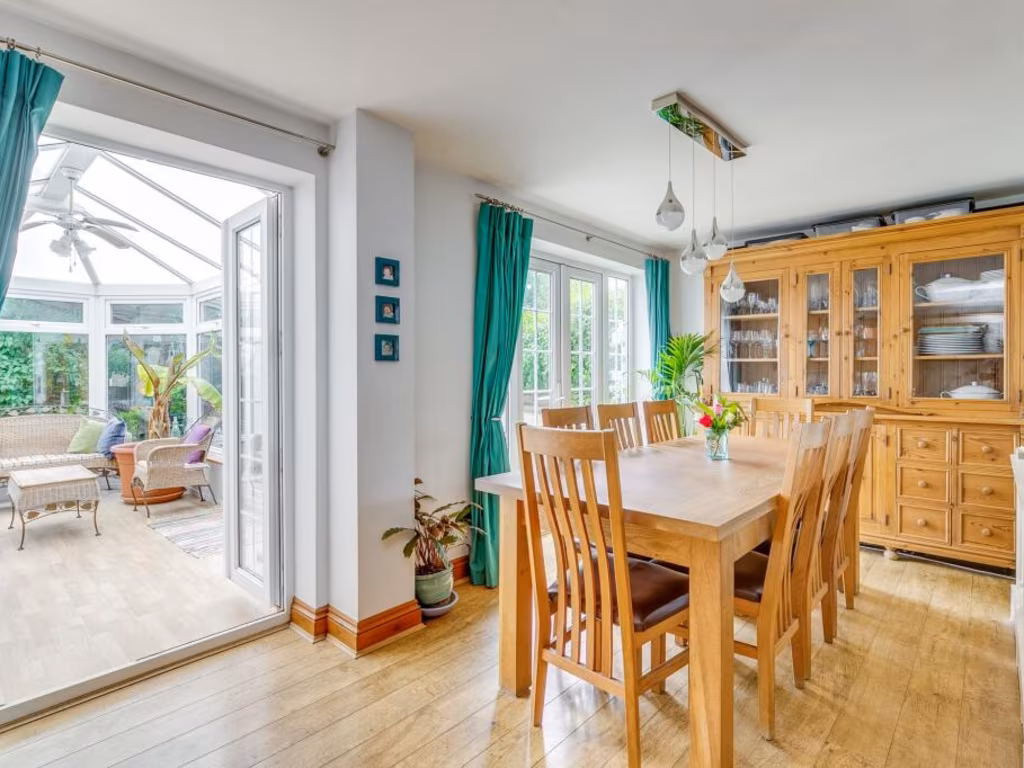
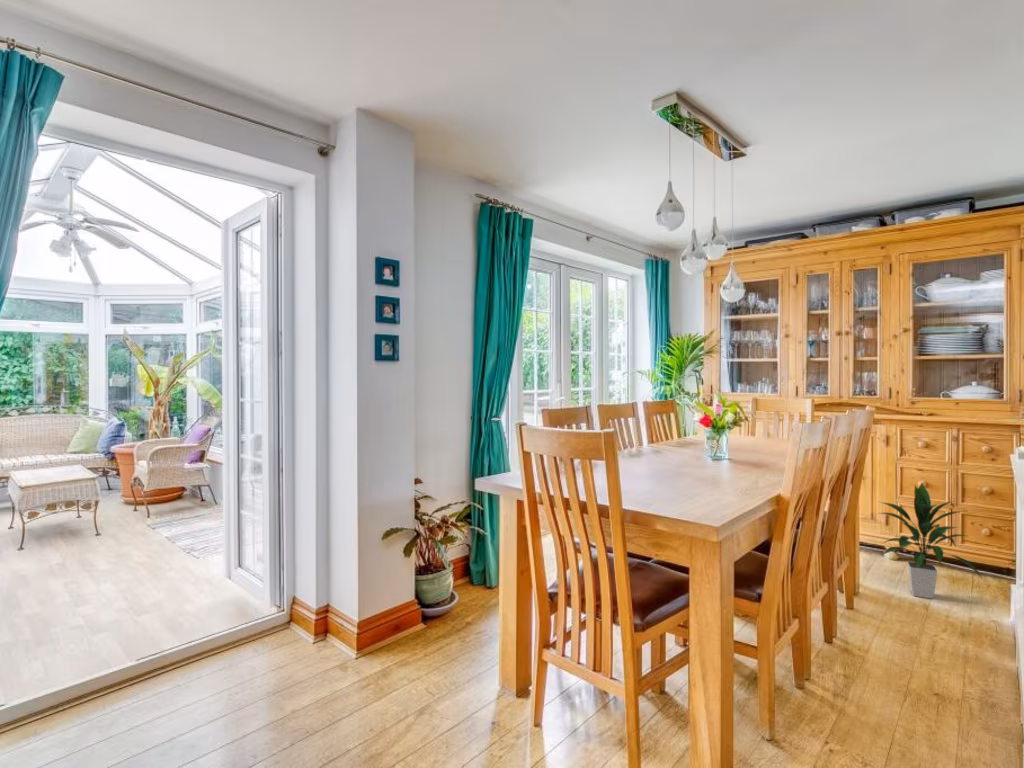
+ indoor plant (925, 541)
